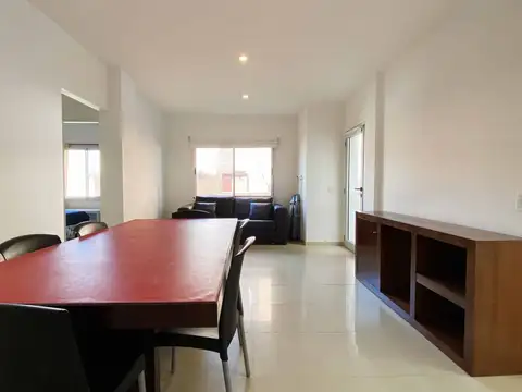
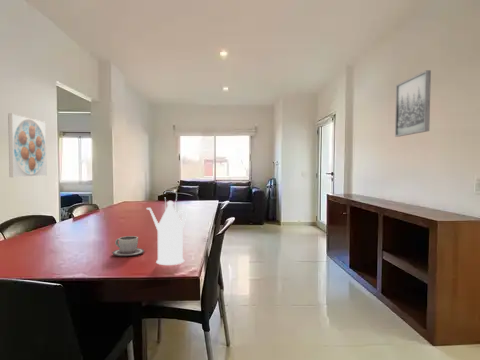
+ teapot (167, 227)
+ cup (128, 245)
+ wall art (411, 106)
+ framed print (29, 147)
